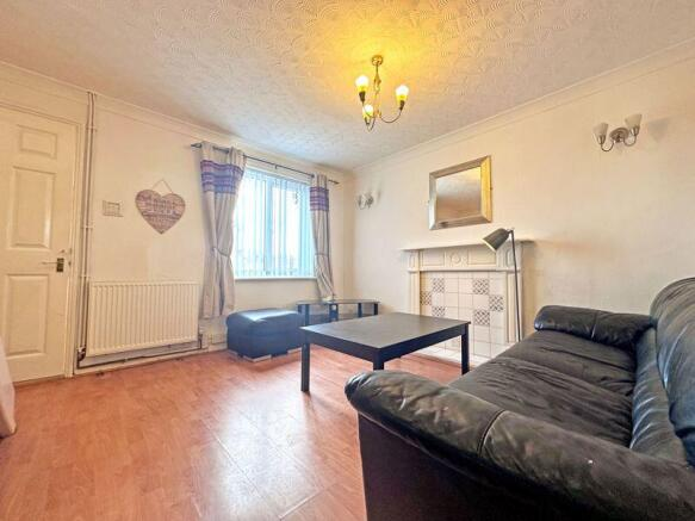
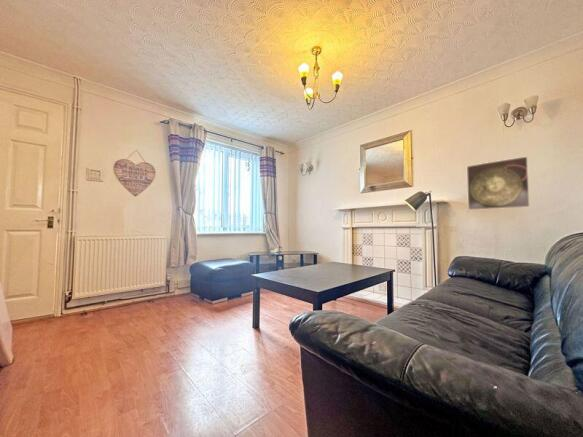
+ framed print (496, 185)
